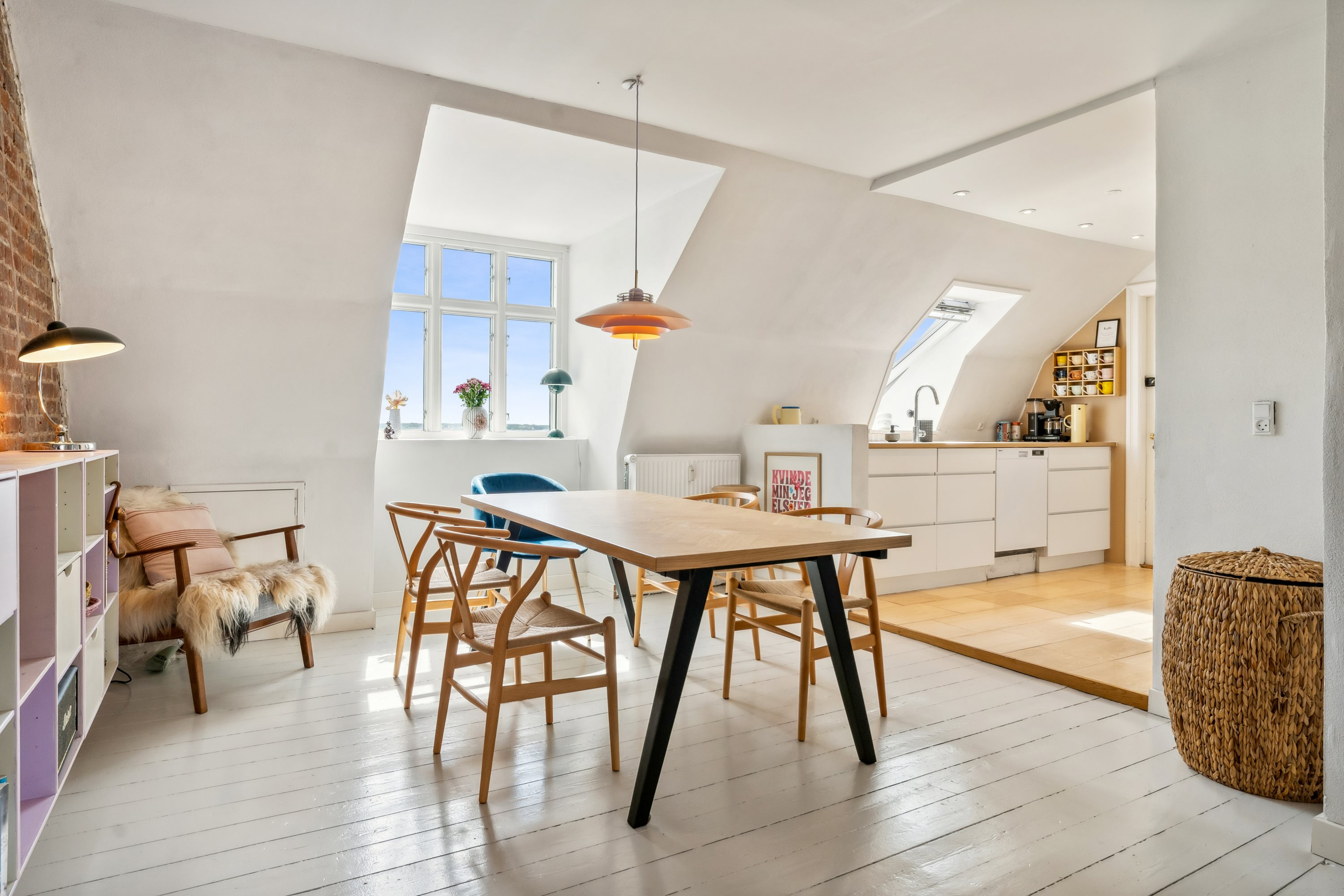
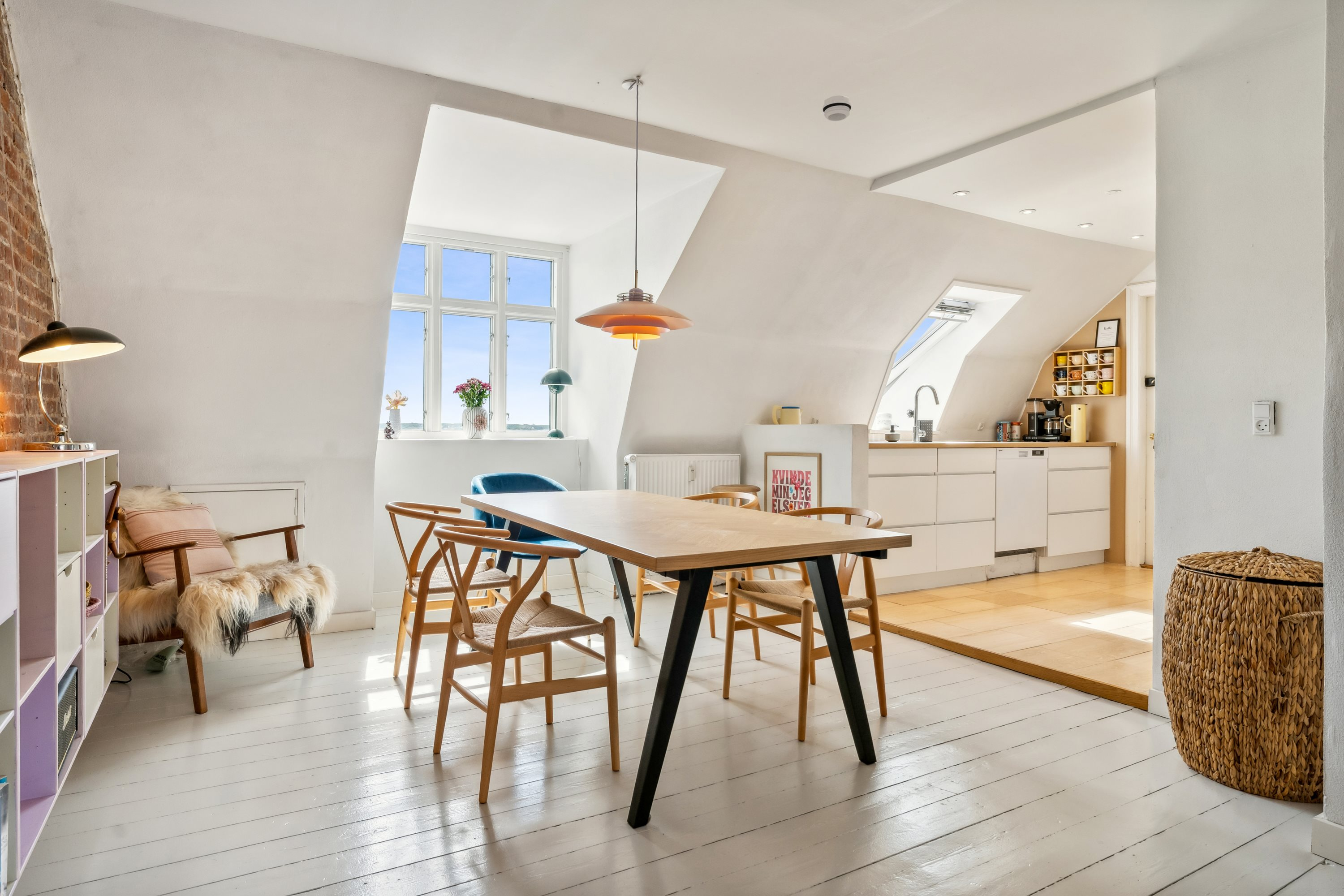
+ smoke detector (837, 108)
